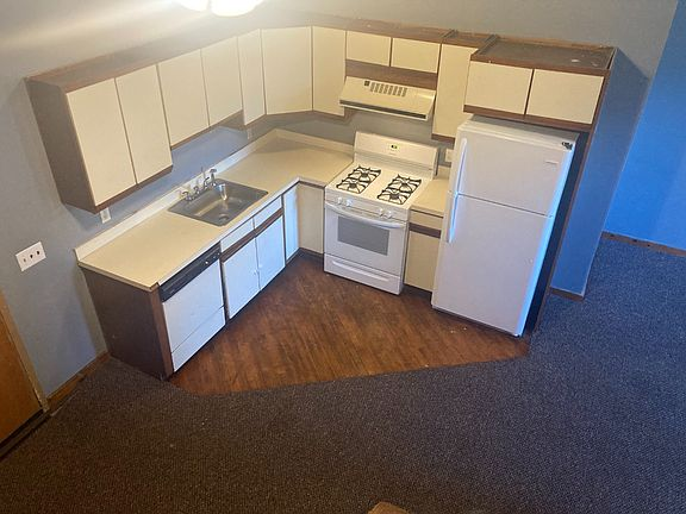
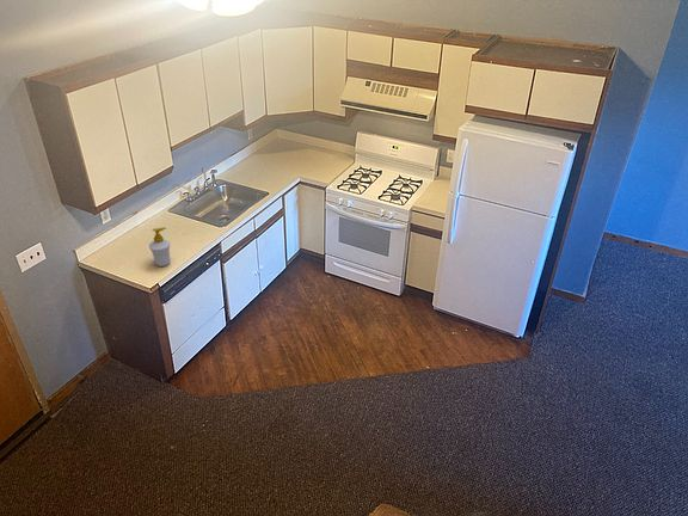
+ soap bottle (159, 246)
